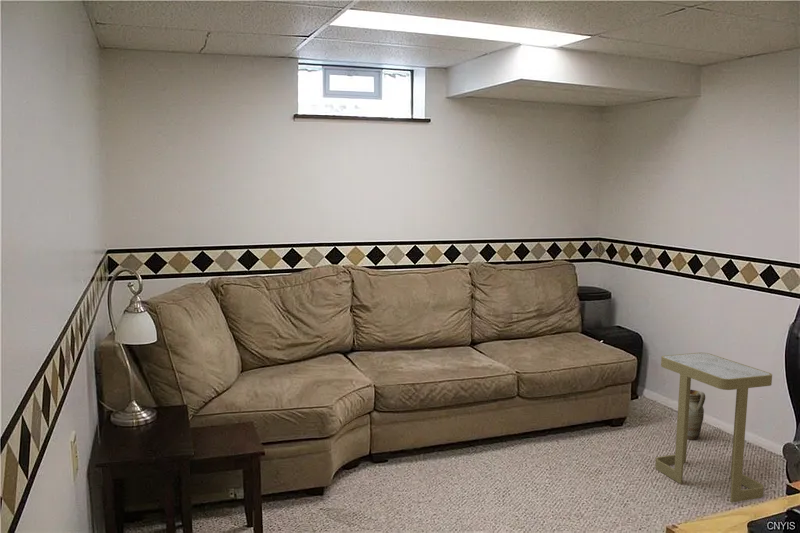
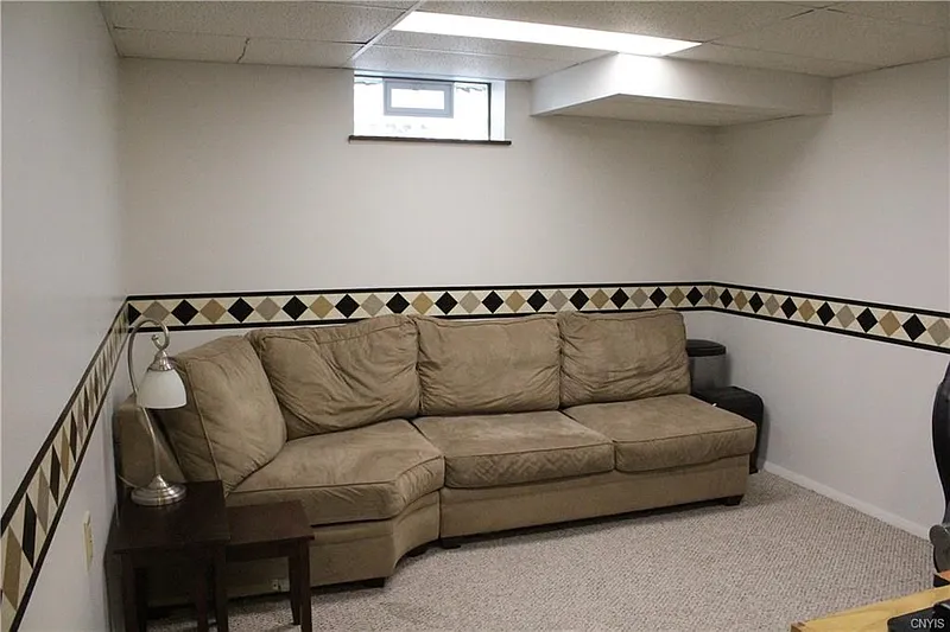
- side table (688, 418)
- ceramic jug (694, 413)
